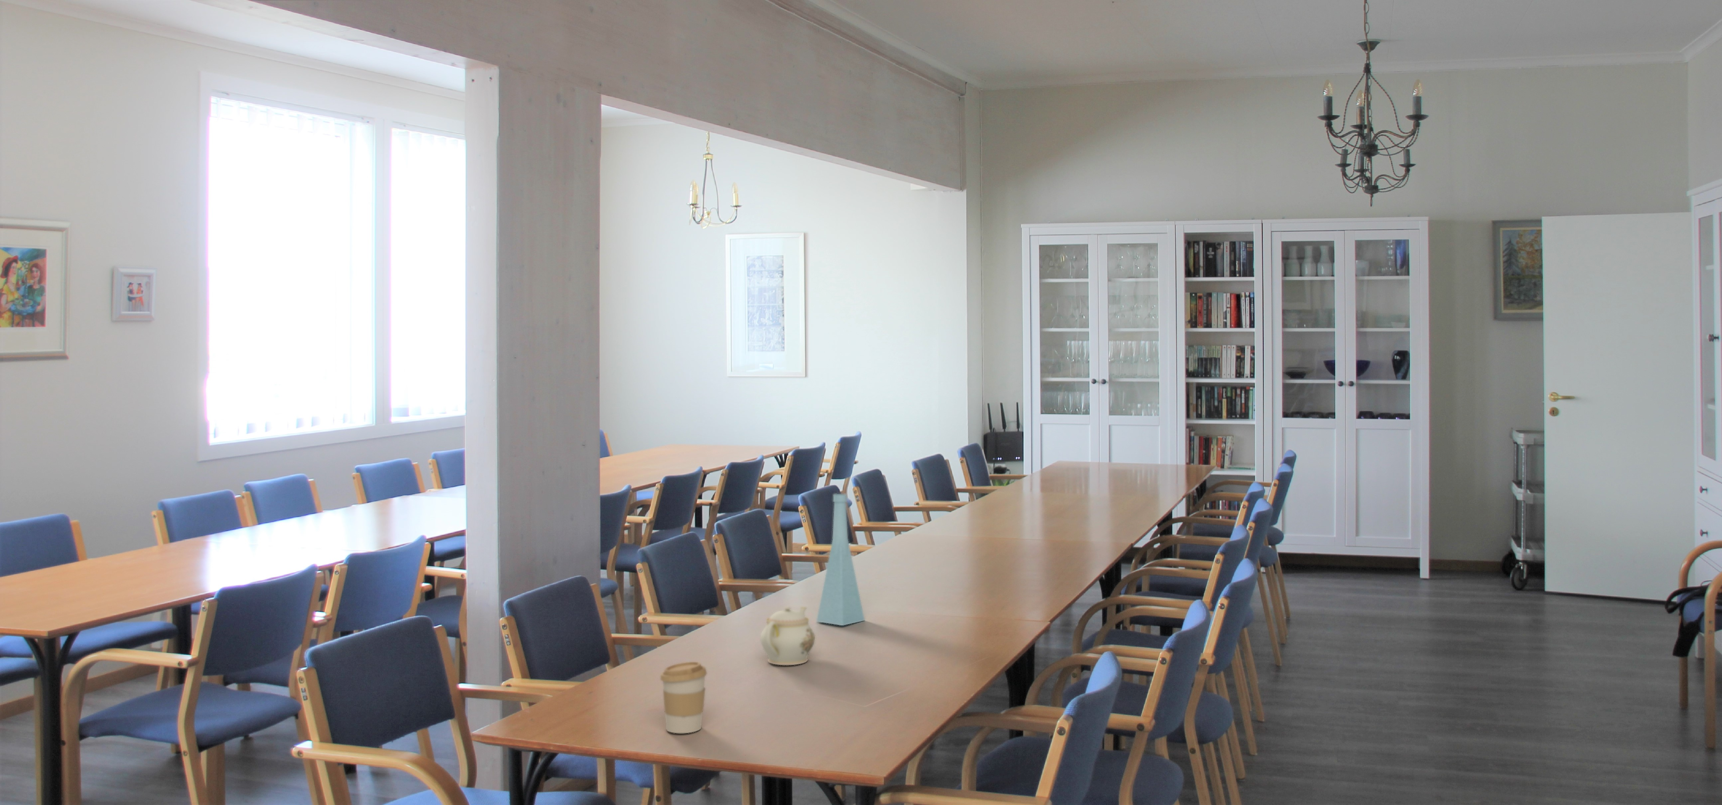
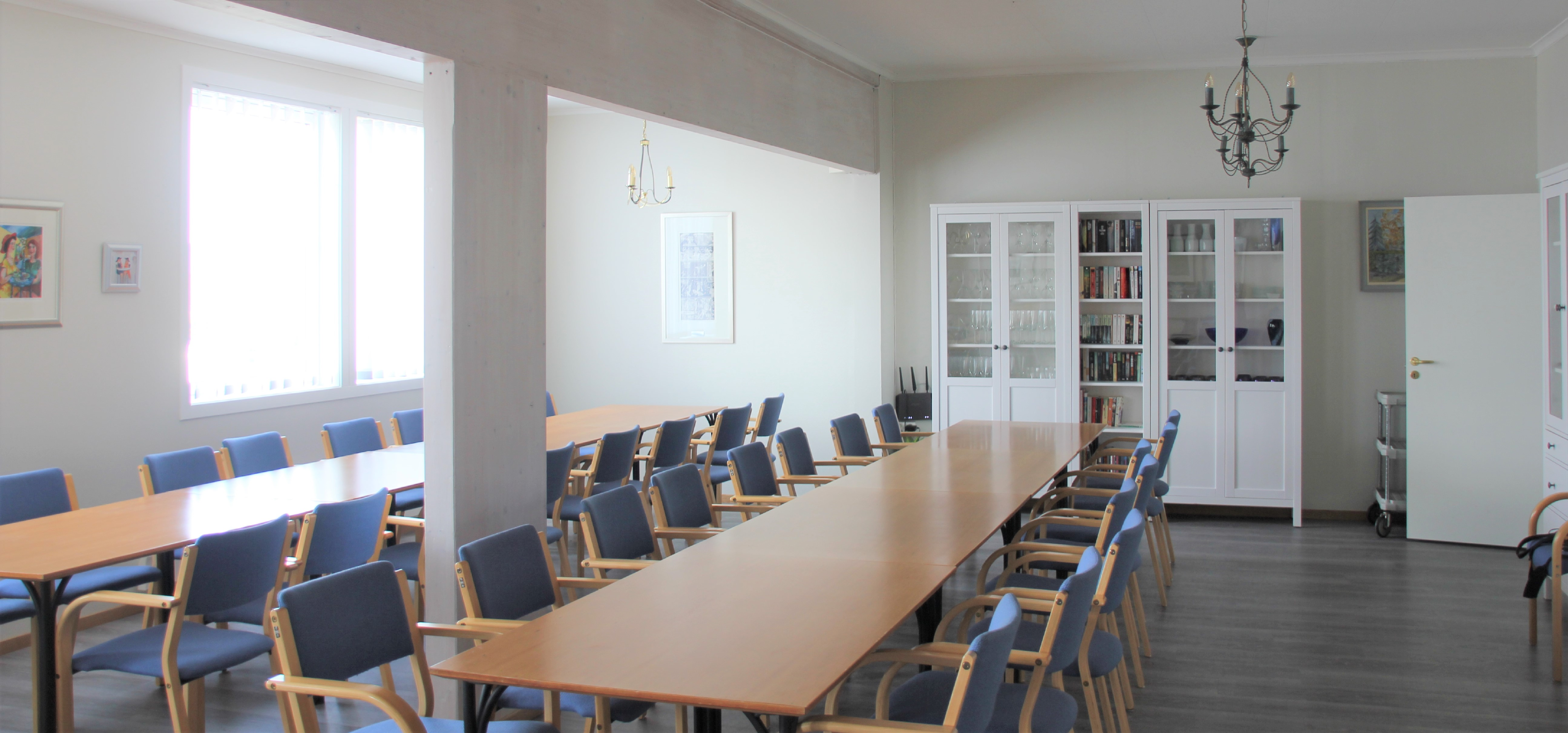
- coffee cup (683, 696)
- teapot (786, 634)
- vase (840, 558)
